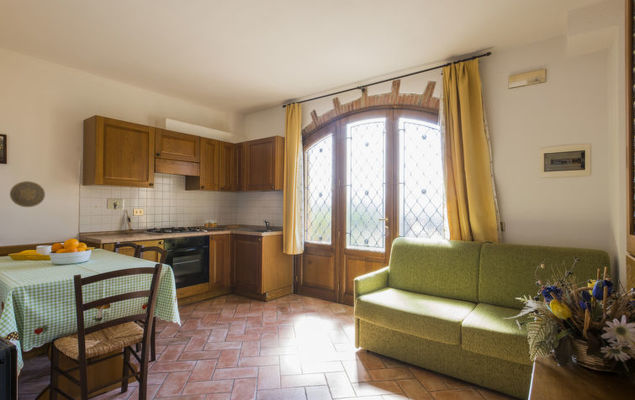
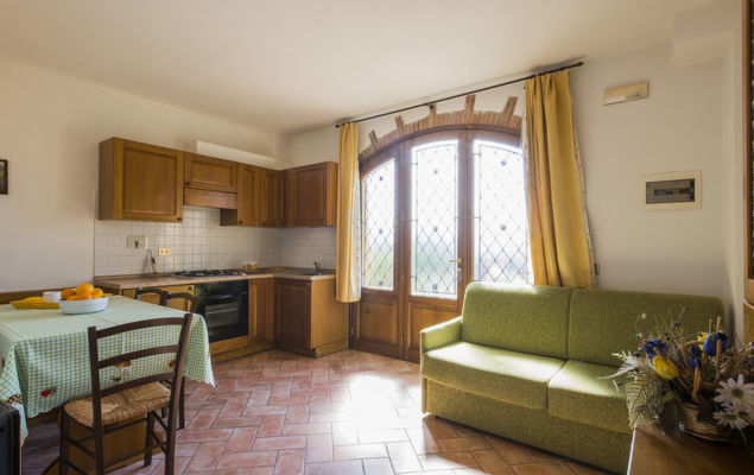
- decorative plate (28, 194)
